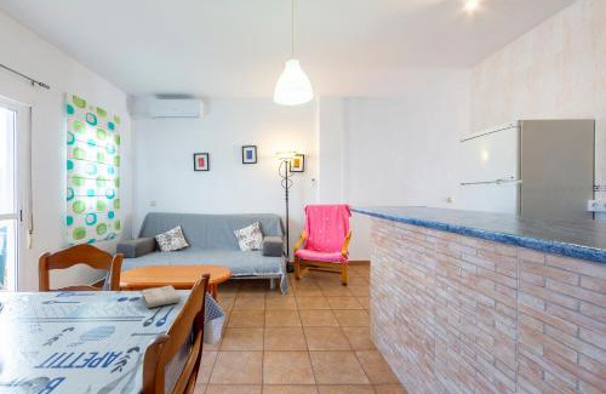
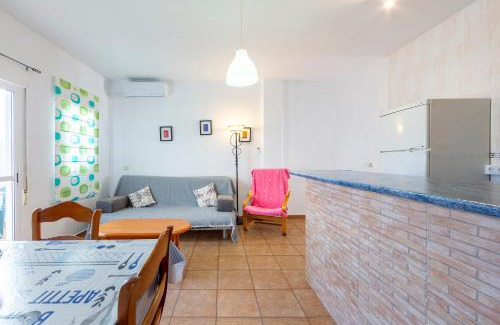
- washcloth (160, 295)
